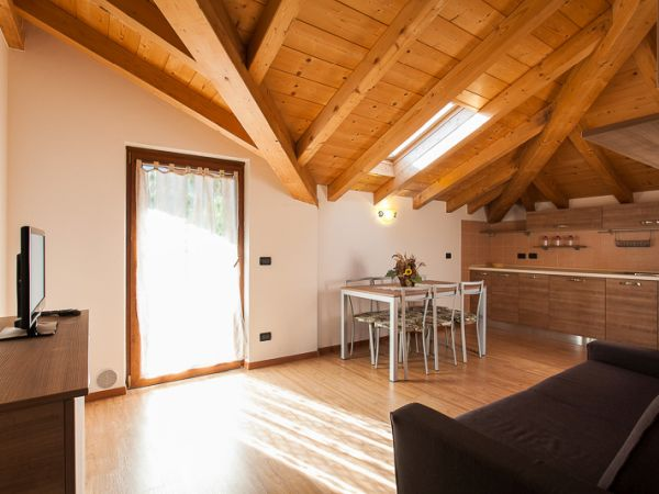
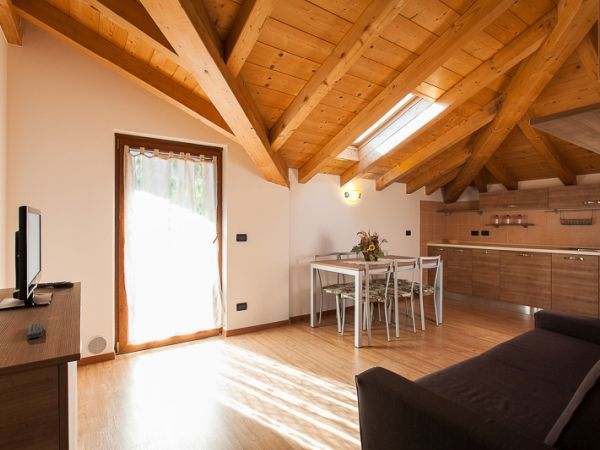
+ remote control (35, 328)
